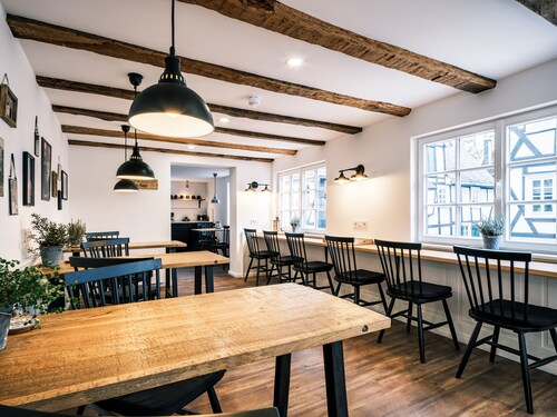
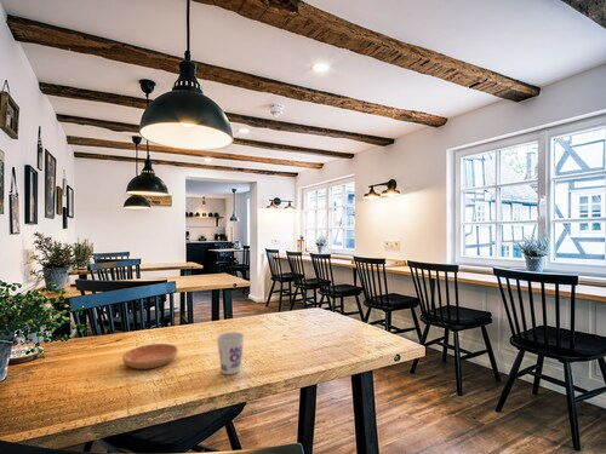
+ saucer (150, 356)
+ cup (230, 352)
